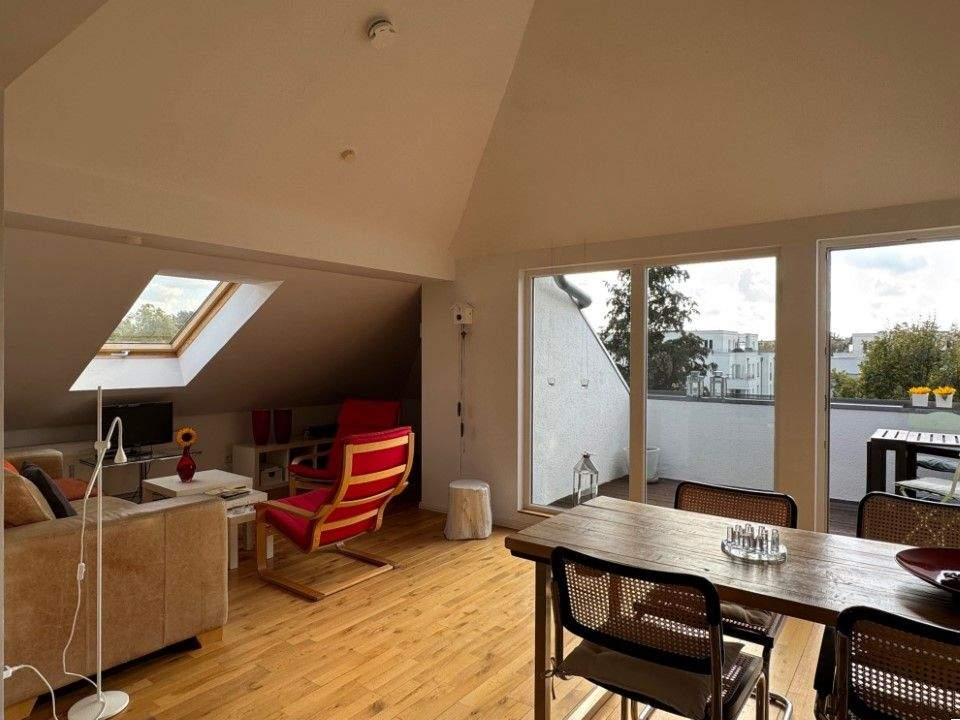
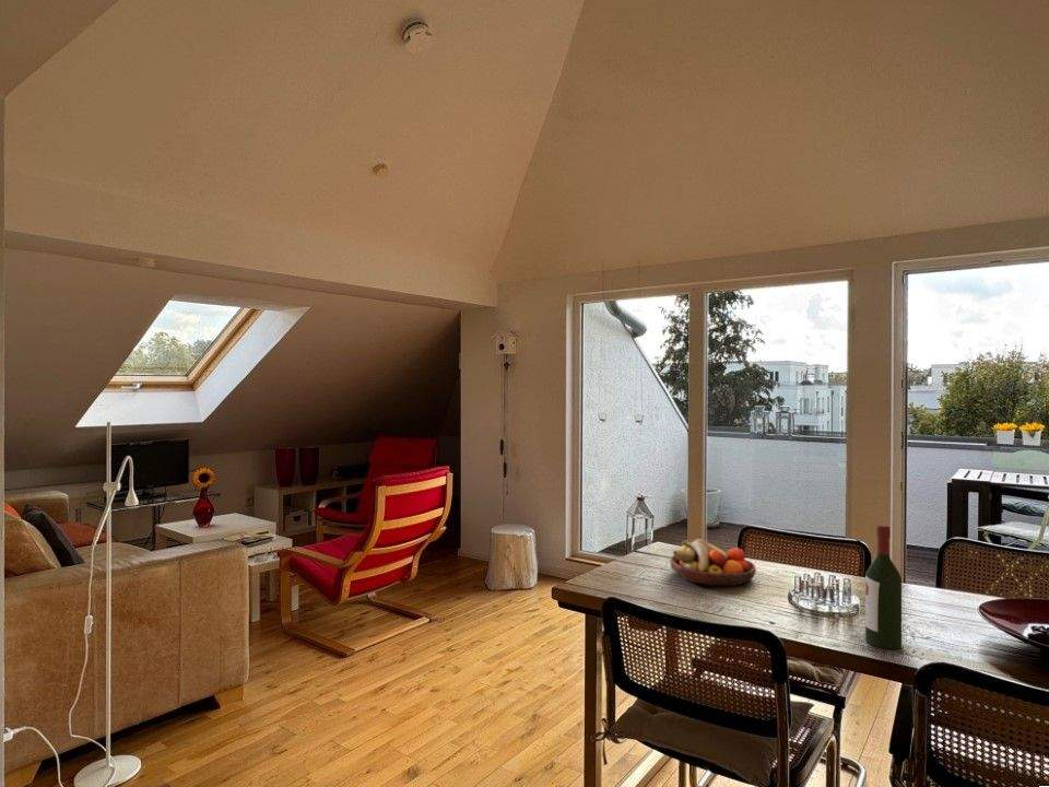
+ wine bottle (883, 584)
+ fruit bowl (711, 559)
